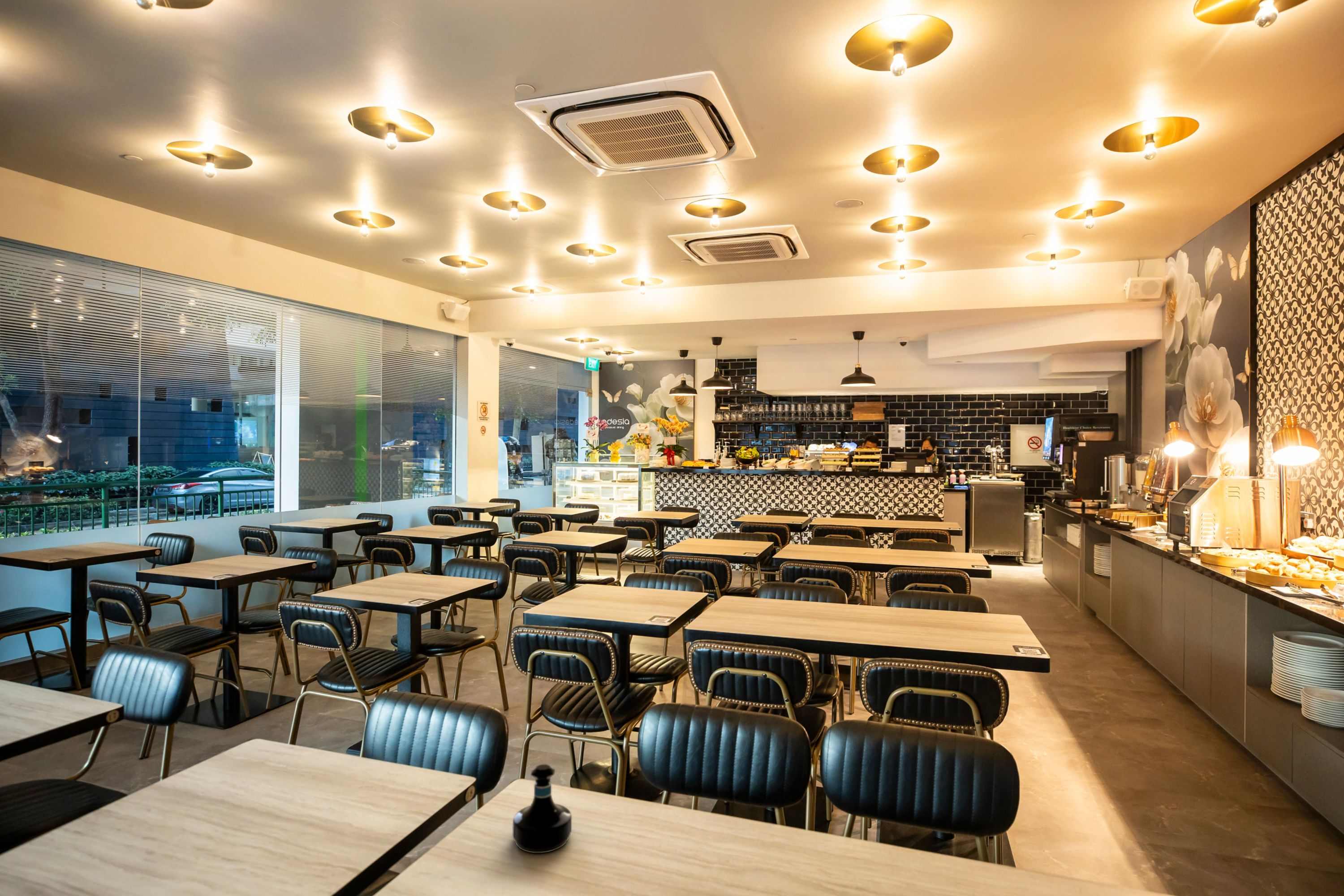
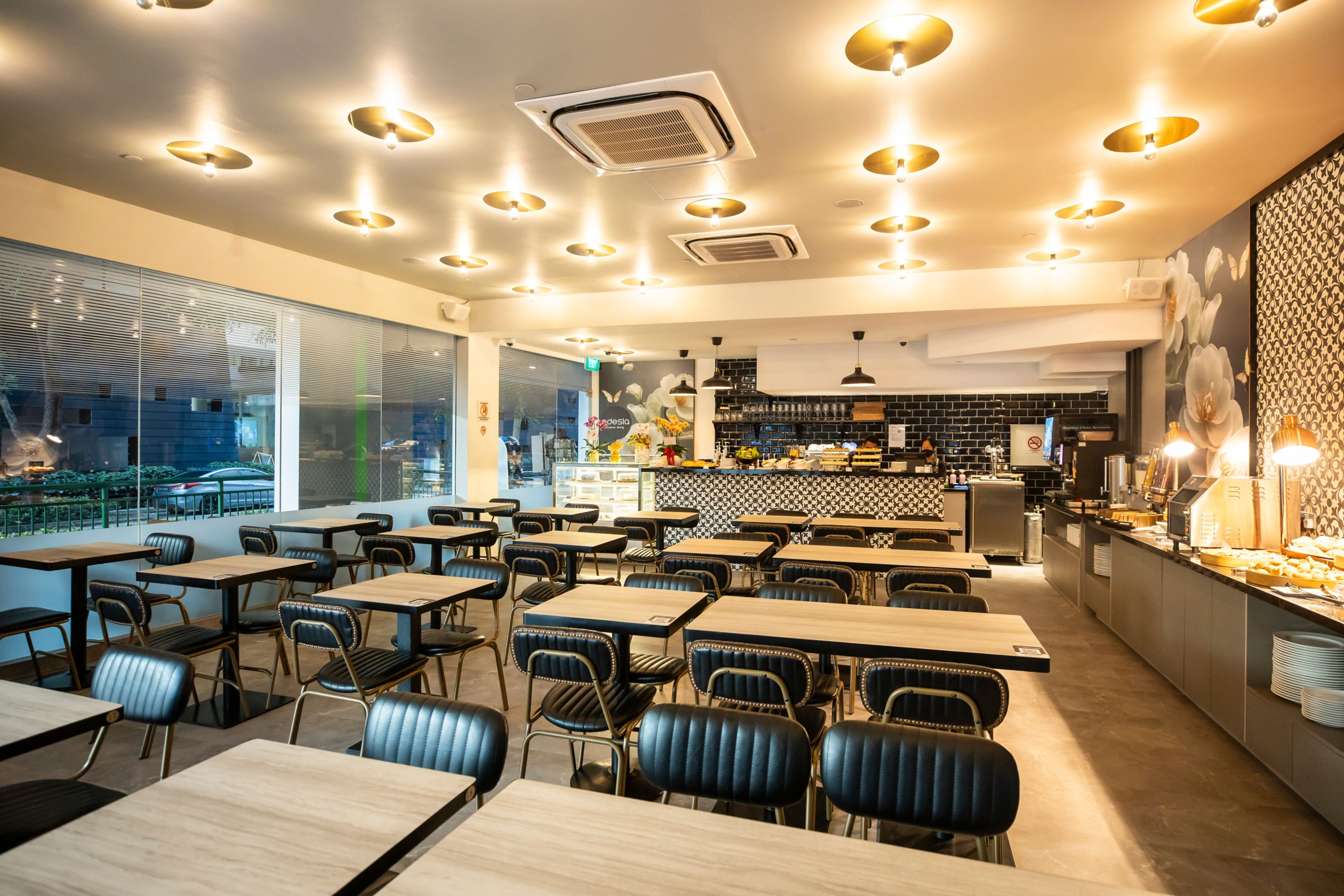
- tequila bottle (543, 803)
